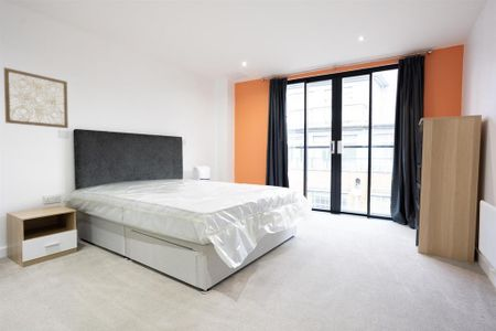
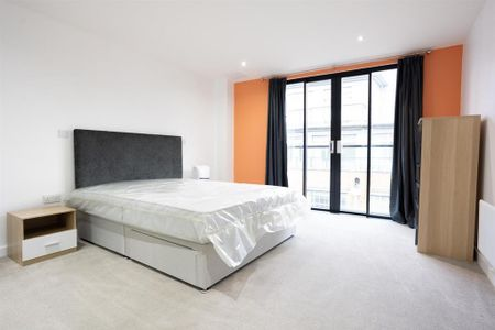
- wall art (40, 97)
